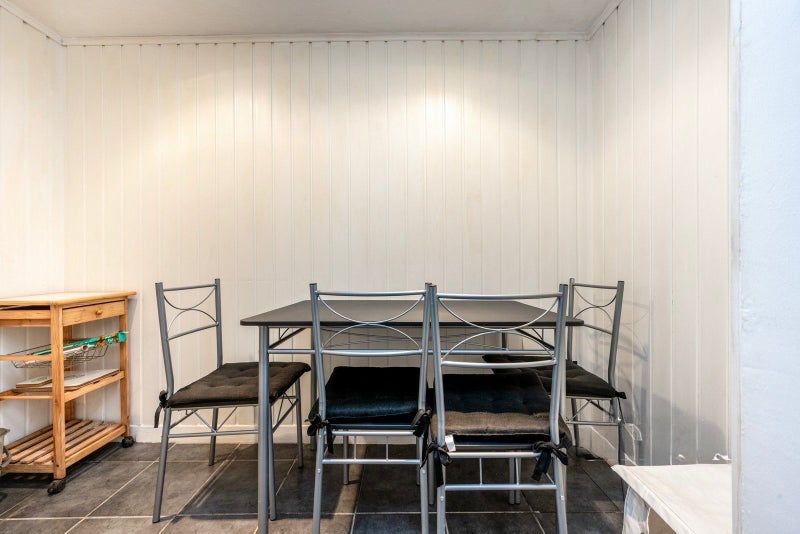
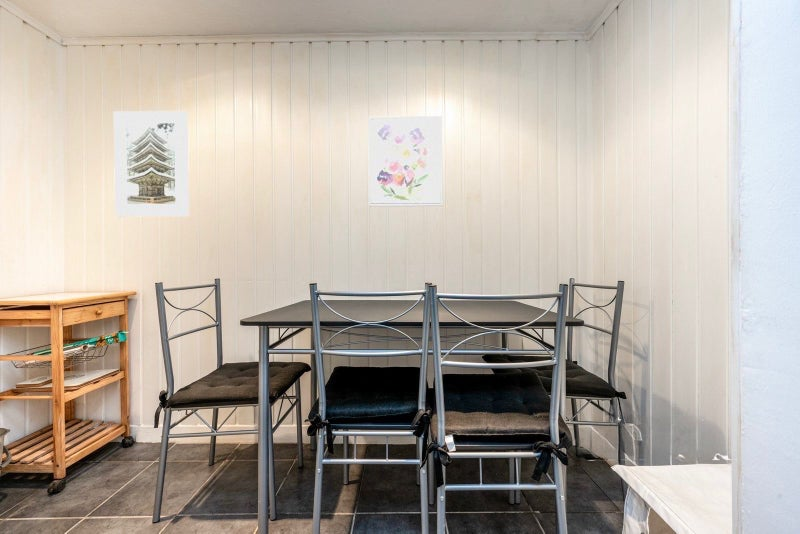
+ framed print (151, 164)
+ wall art (405, 161)
